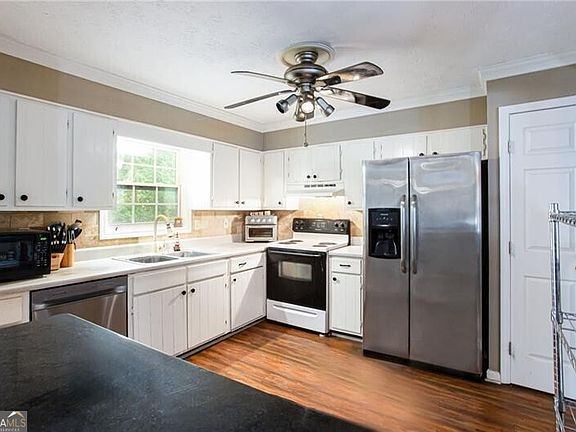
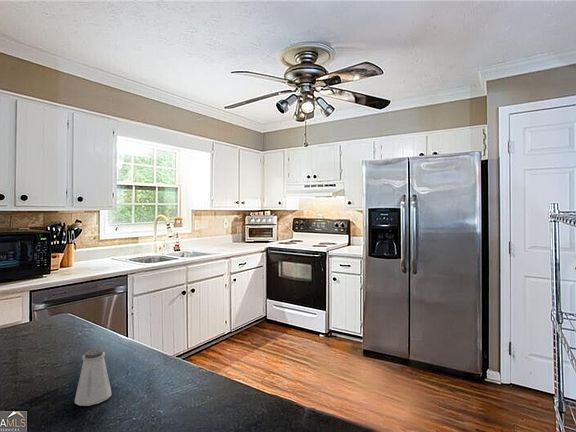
+ saltshaker (93, 374)
